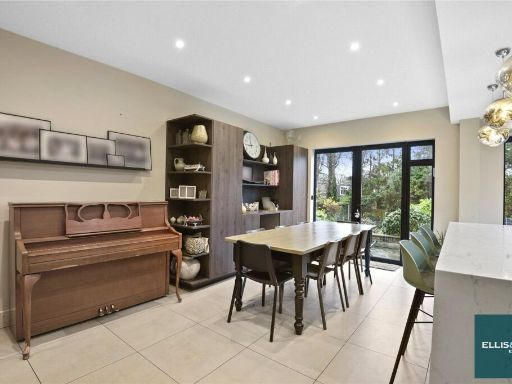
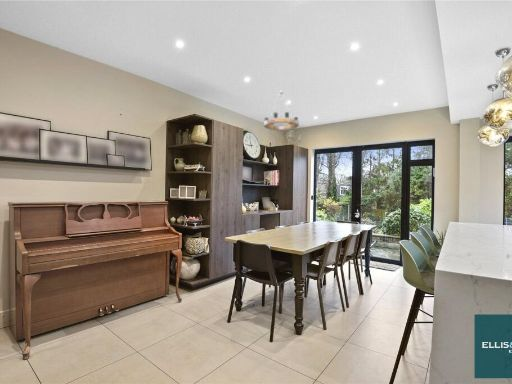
+ chandelier (281, 103)
